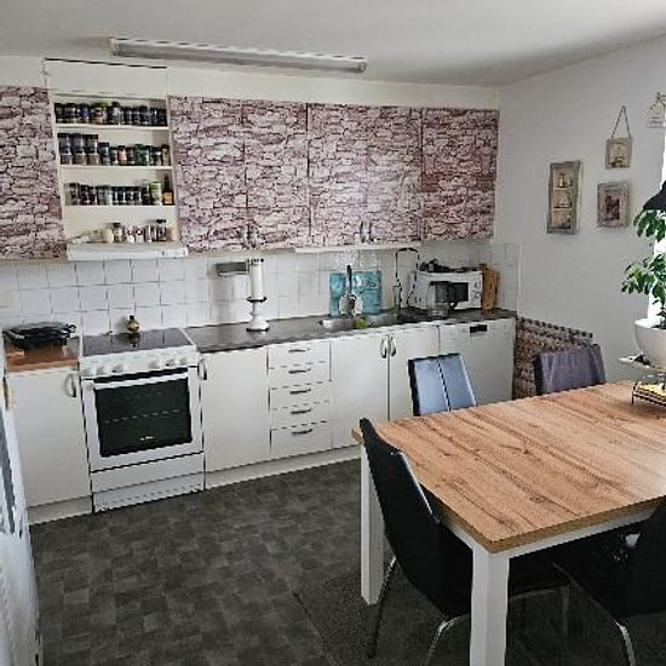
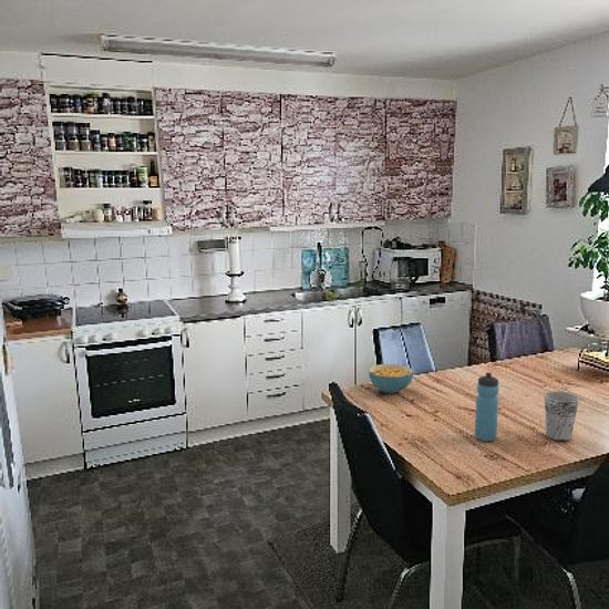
+ water bottle (486, 405)
+ cup (559, 416)
+ cereal bowl (390, 381)
